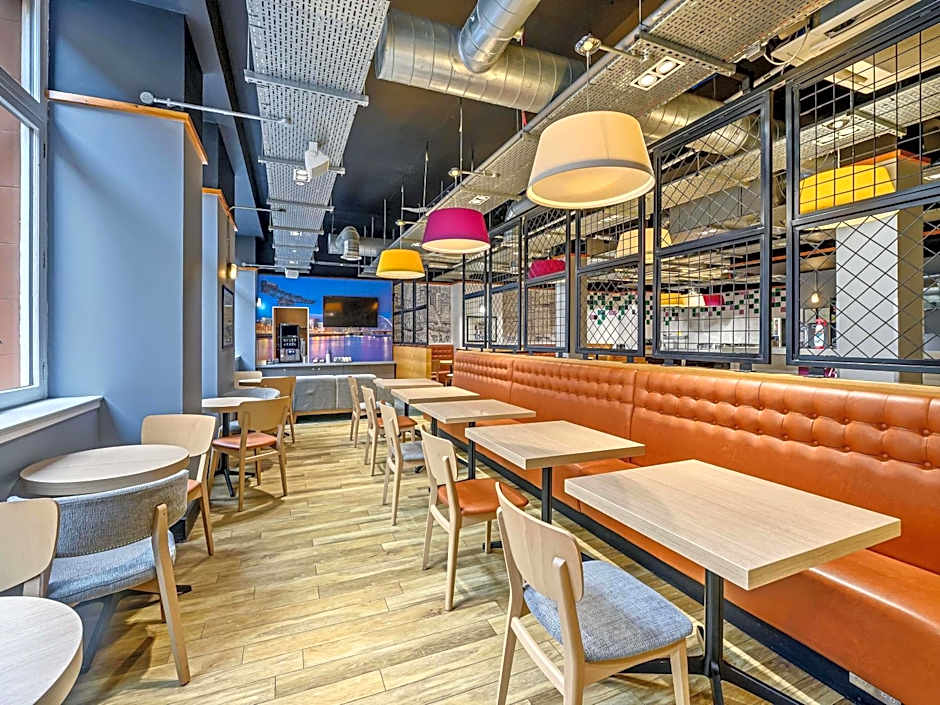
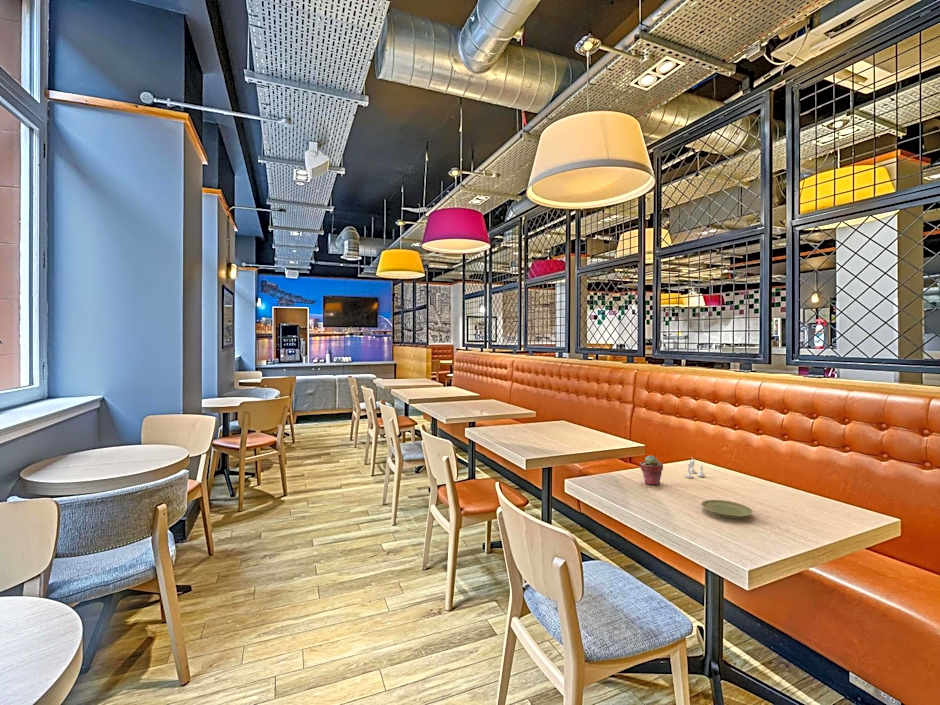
+ potted succulent (651, 469)
+ plate (726, 510)
+ salt and pepper shaker set (693, 468)
